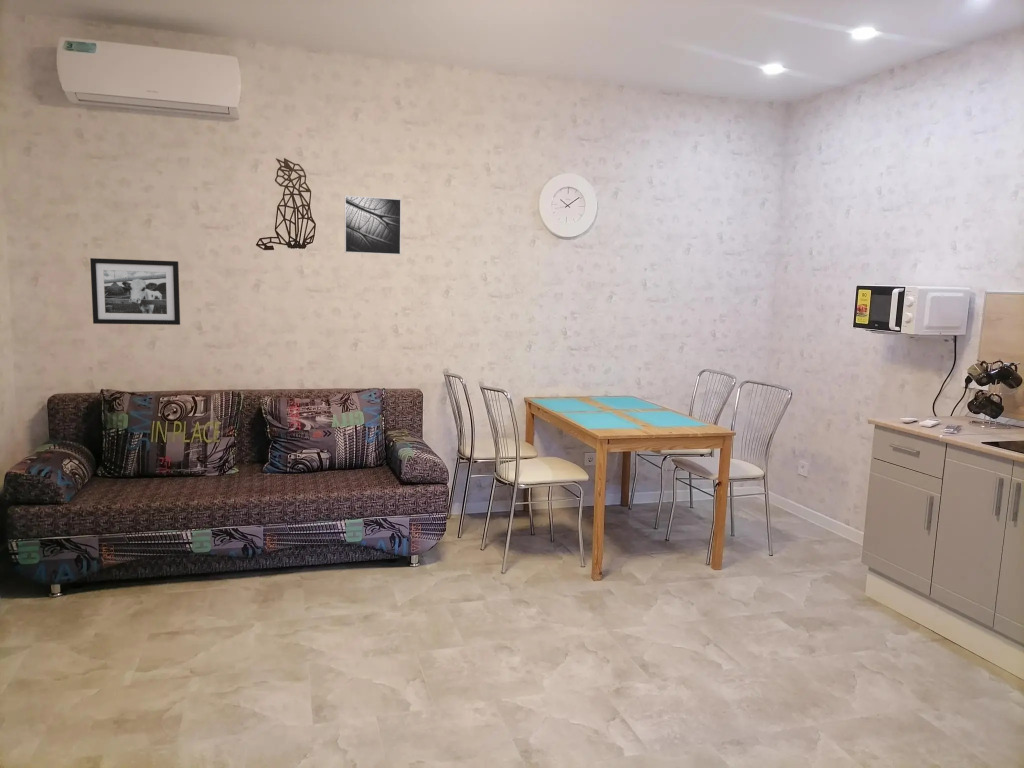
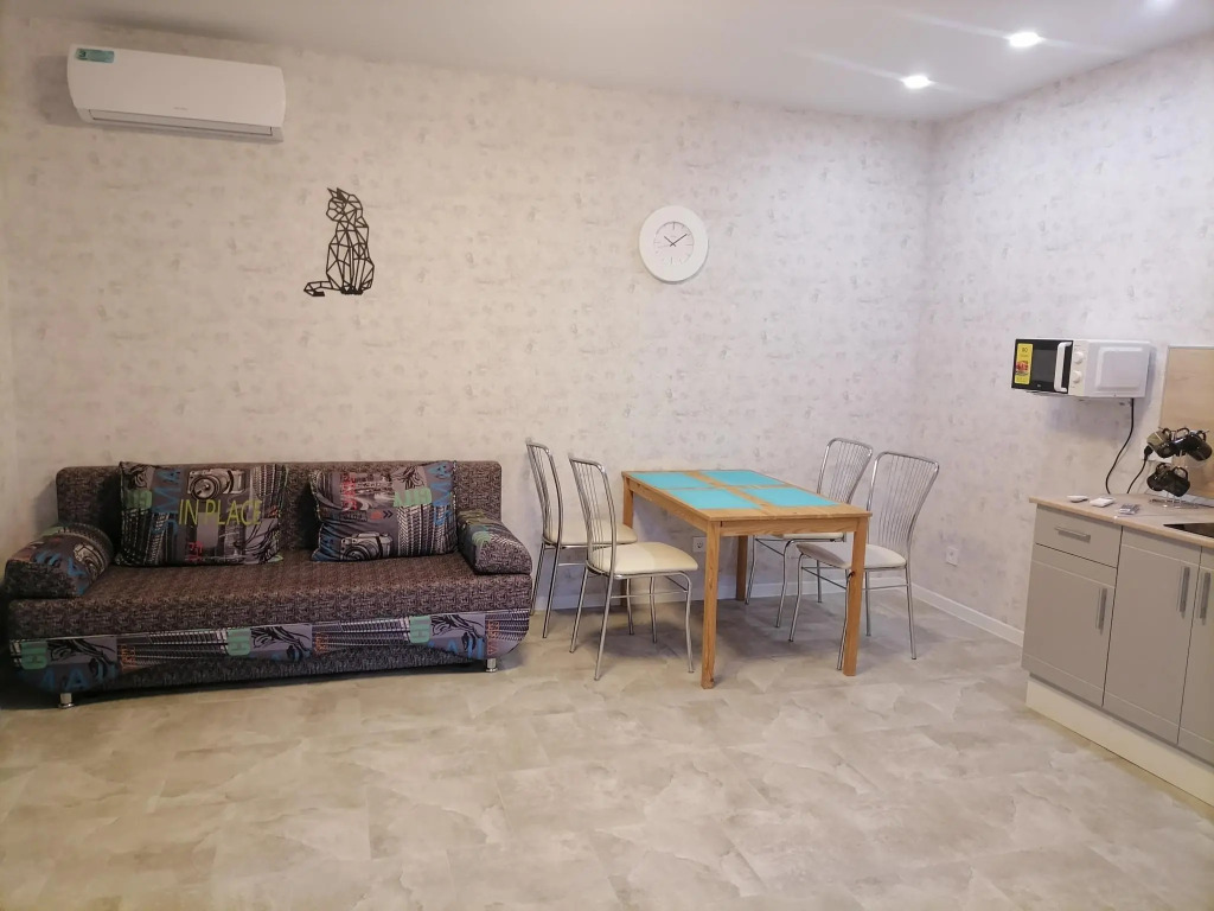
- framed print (373, 225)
- picture frame (136, 292)
